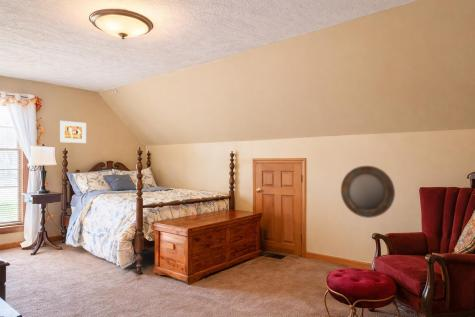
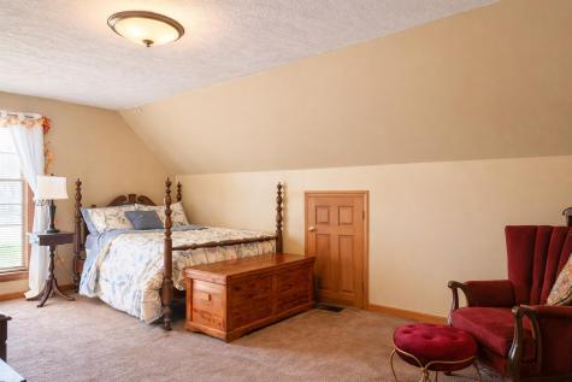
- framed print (73, 132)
- home mirror (366, 191)
